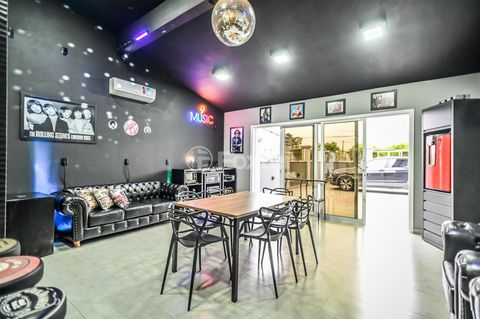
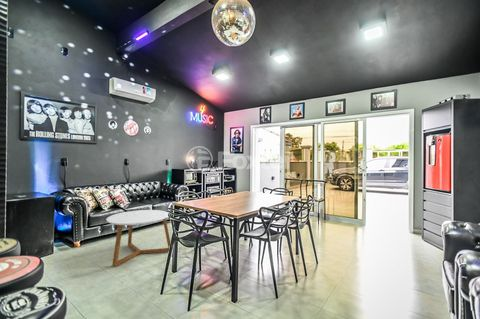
+ coffee table (131, 234)
